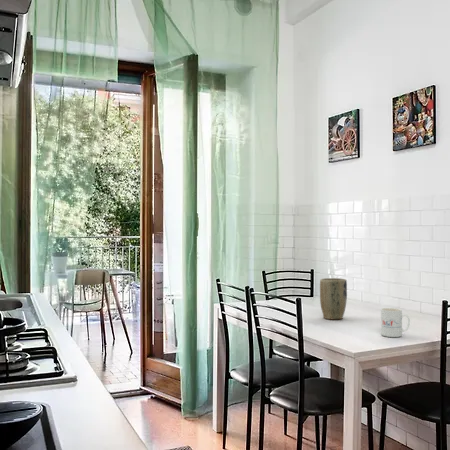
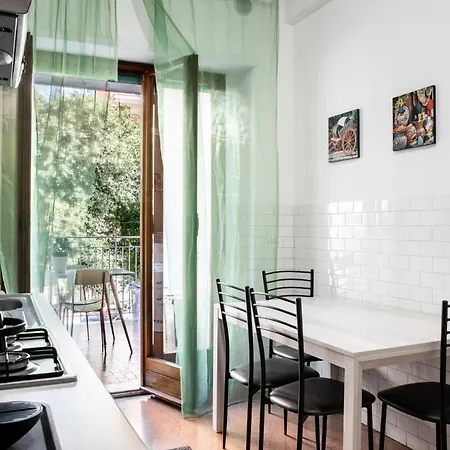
- mug (395, 322)
- plant pot (333, 298)
